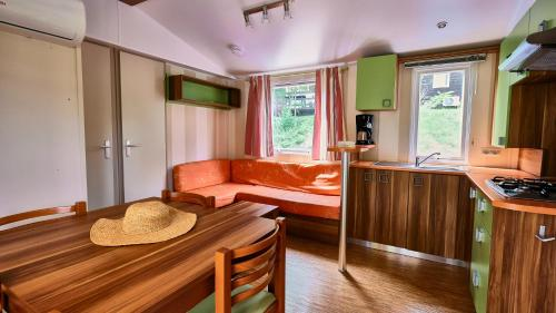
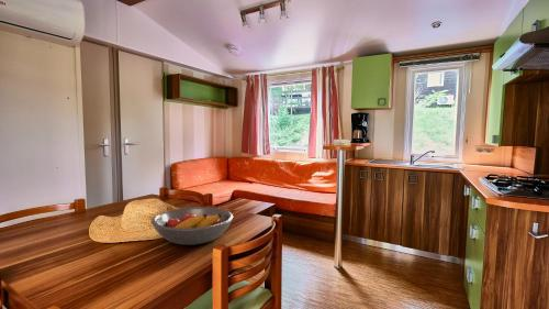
+ fruit bowl (193, 224)
